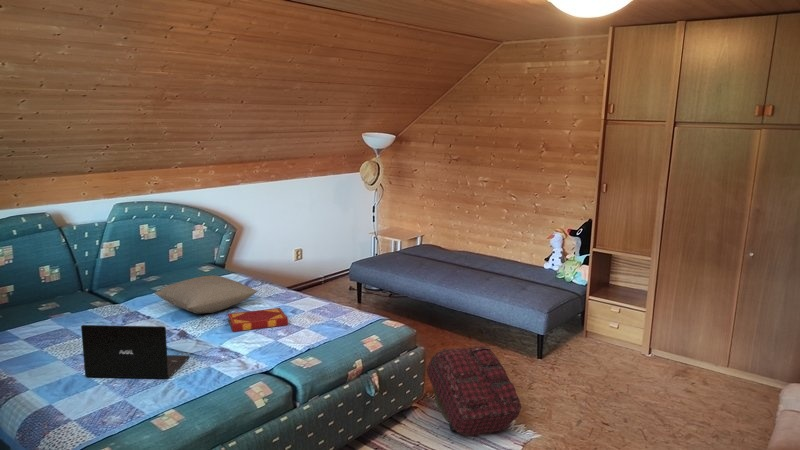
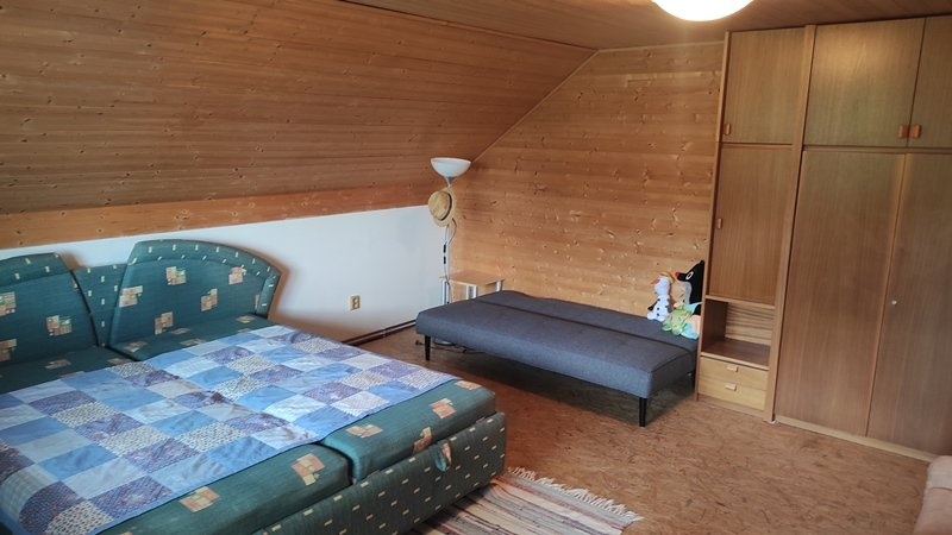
- backpack (469, 385)
- pillow (205, 293)
- laptop (138, 342)
- hardback book (257, 319)
